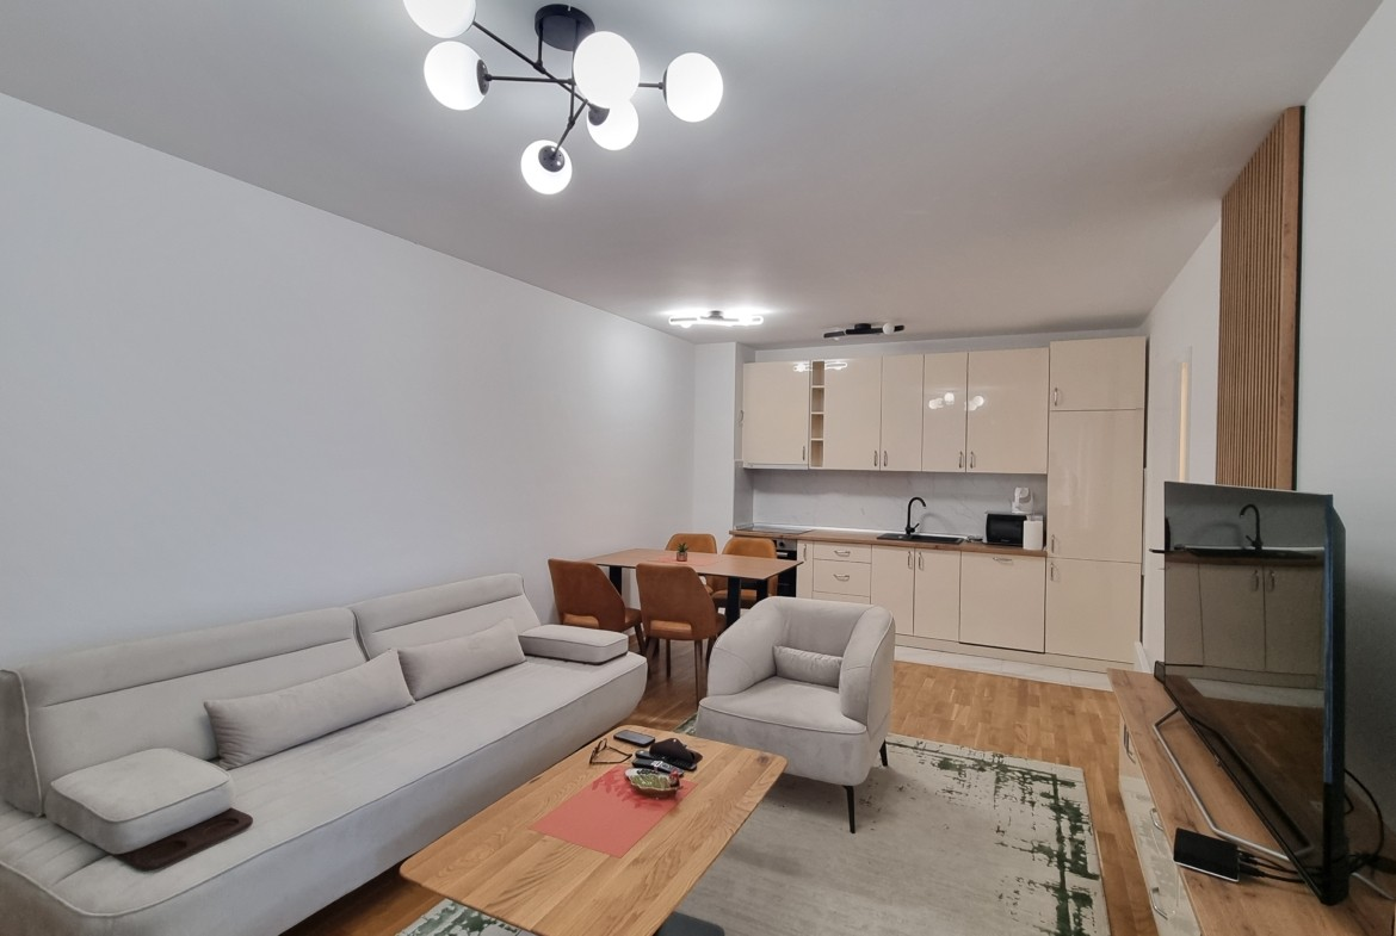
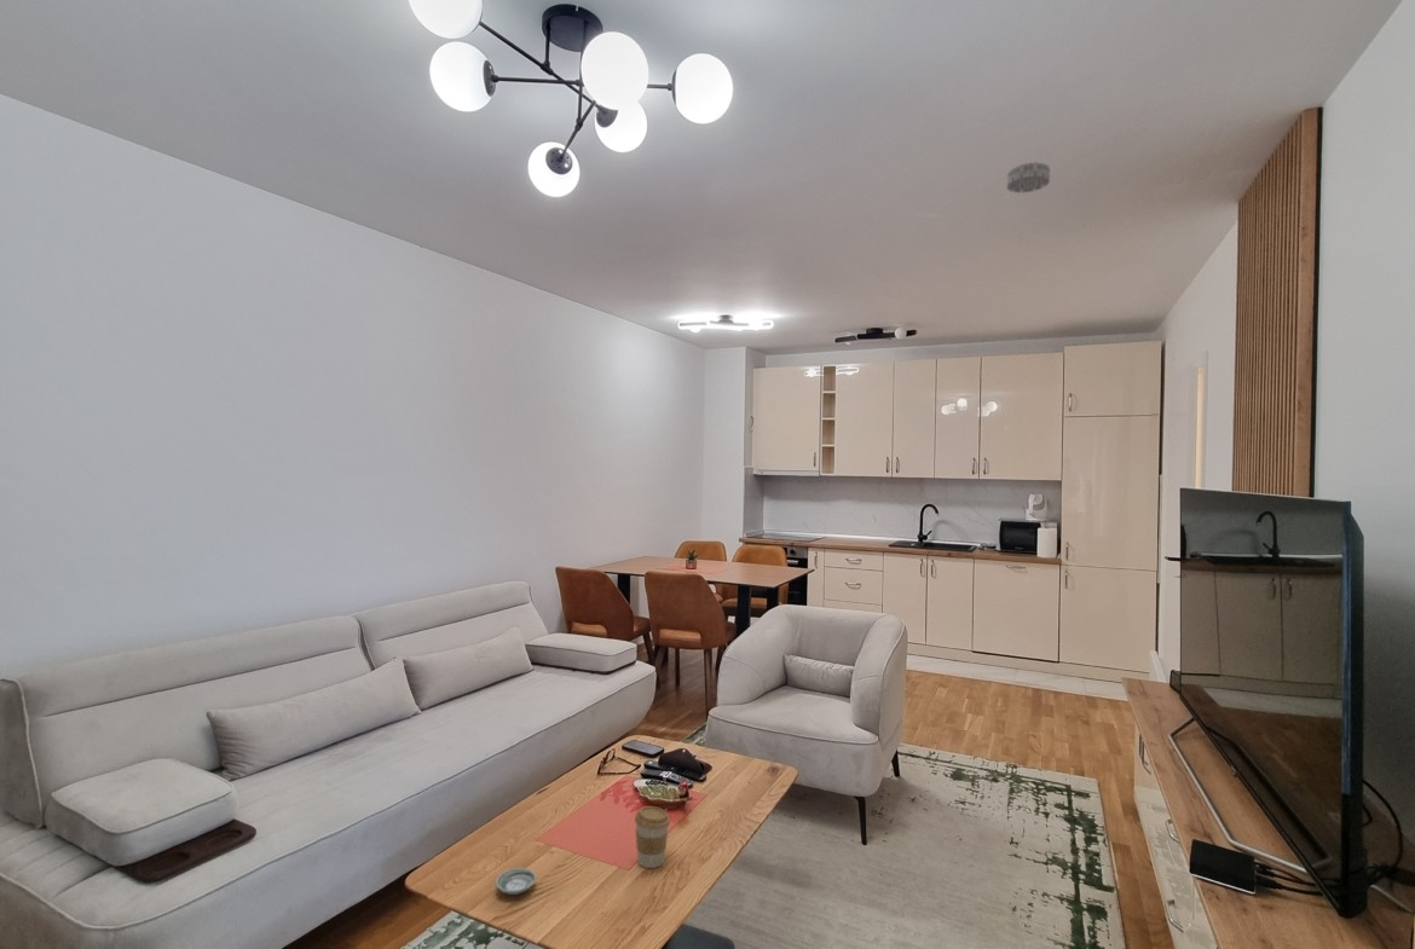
+ coffee cup (652, 835)
+ smoke detector (1028, 177)
+ saucer (515, 883)
